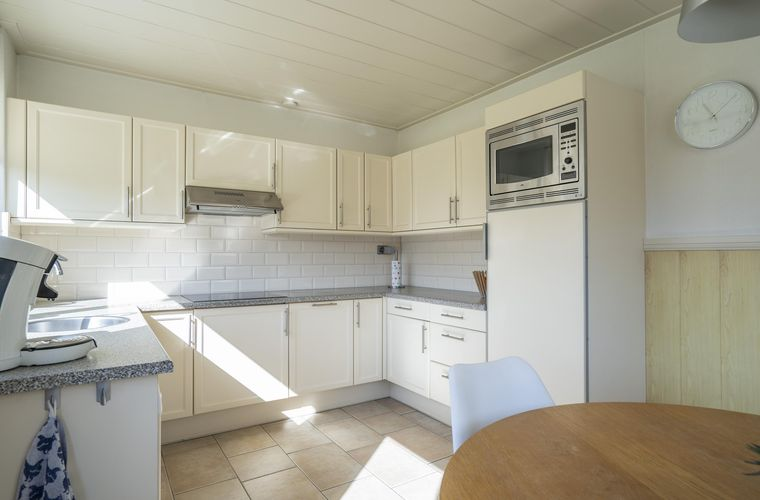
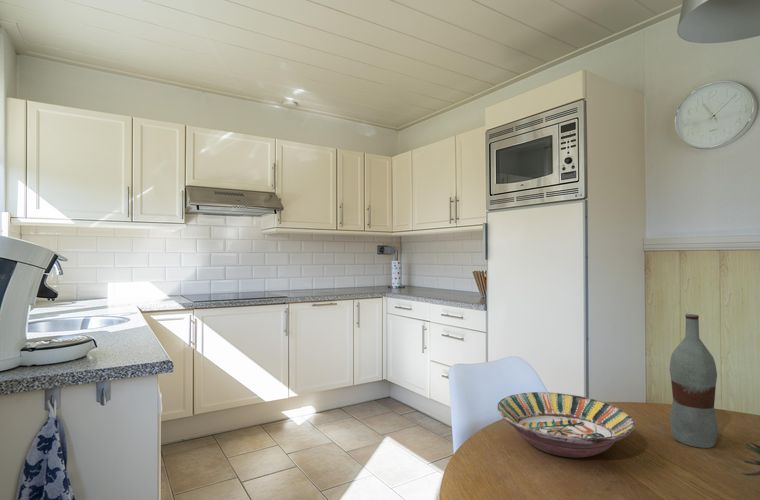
+ serving bowl (562, 427)
+ bottle (692, 377)
